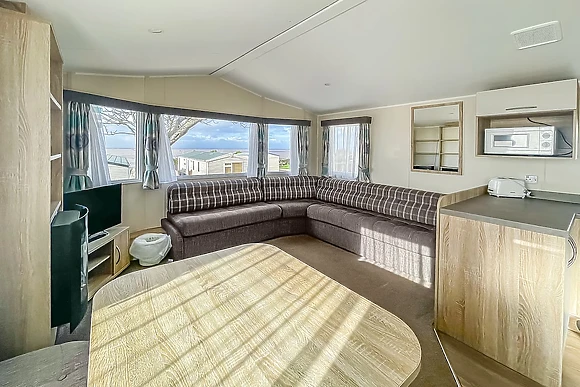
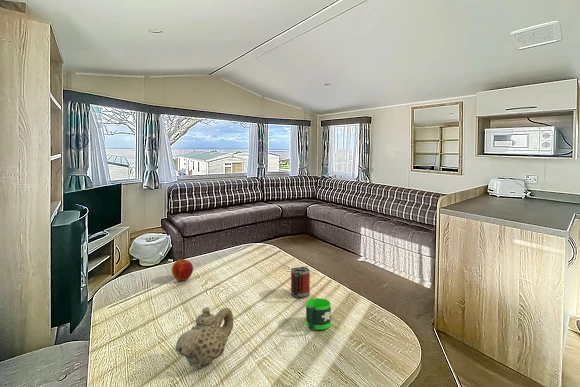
+ teapot (206, 333)
+ mug (299, 282)
+ mug (316, 314)
+ apple (182, 268)
